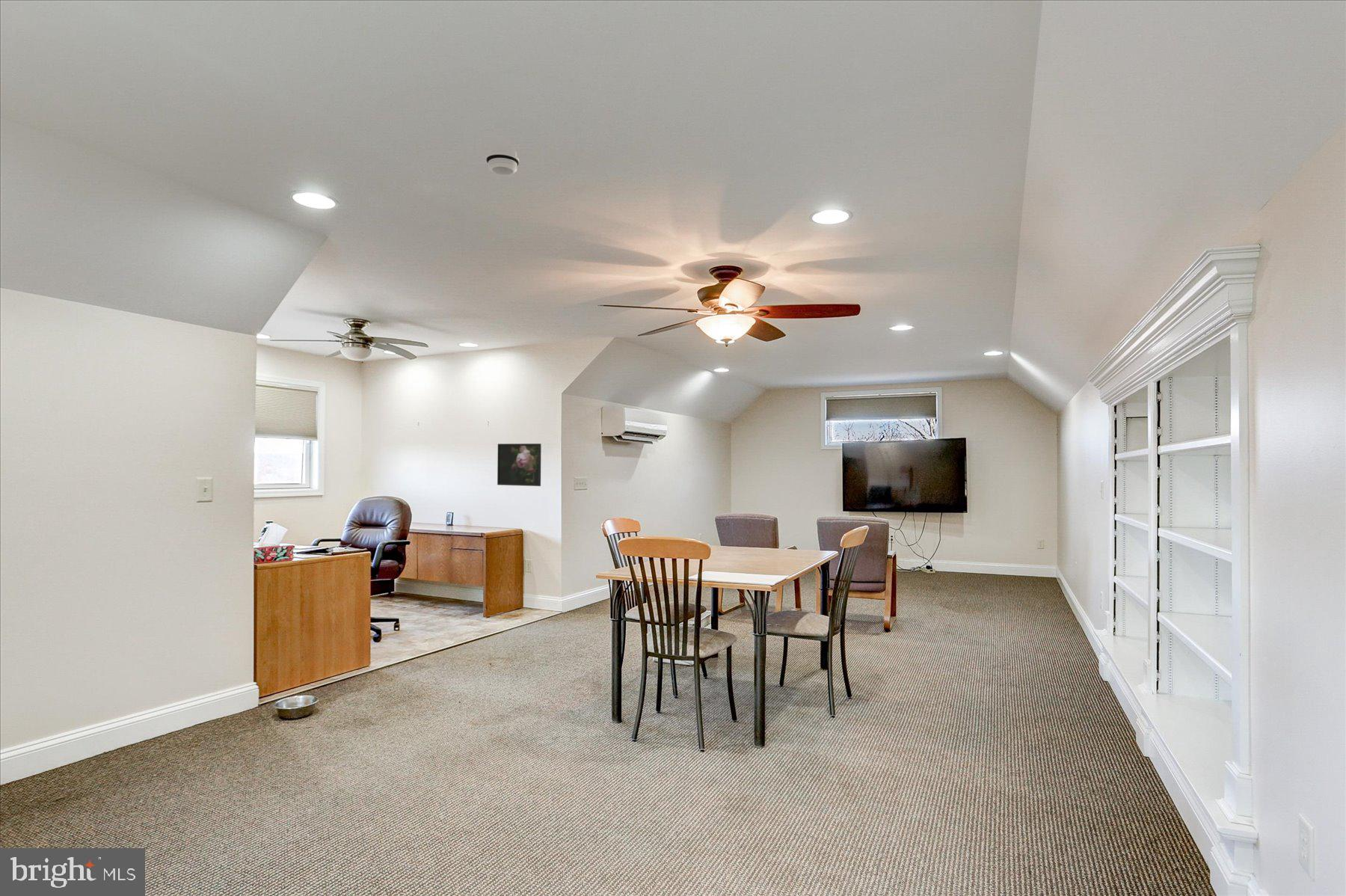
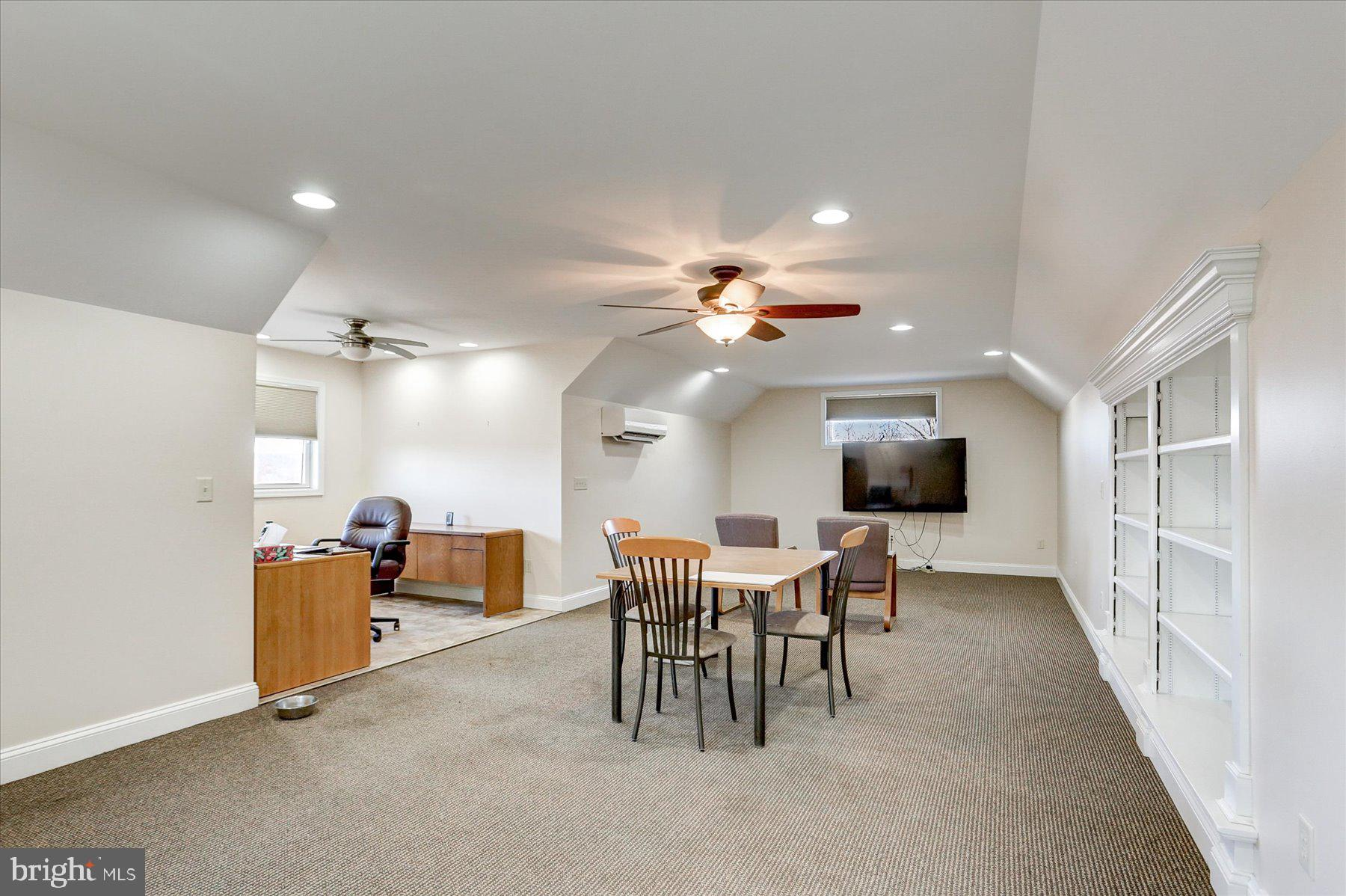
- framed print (518, 464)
- smoke detector (503, 161)
